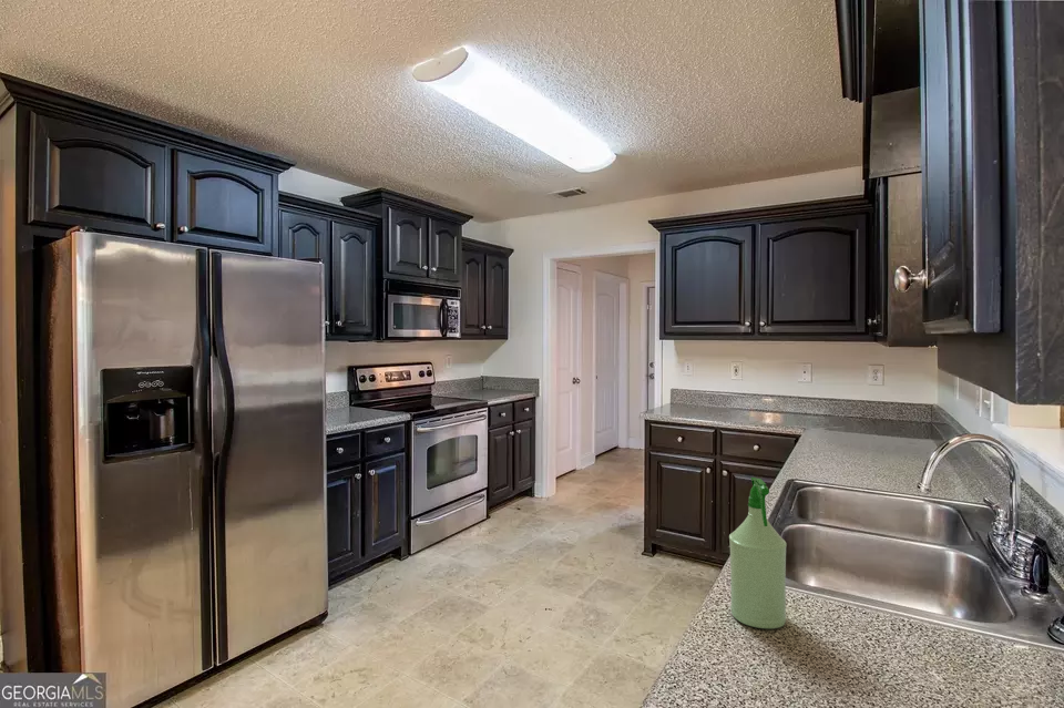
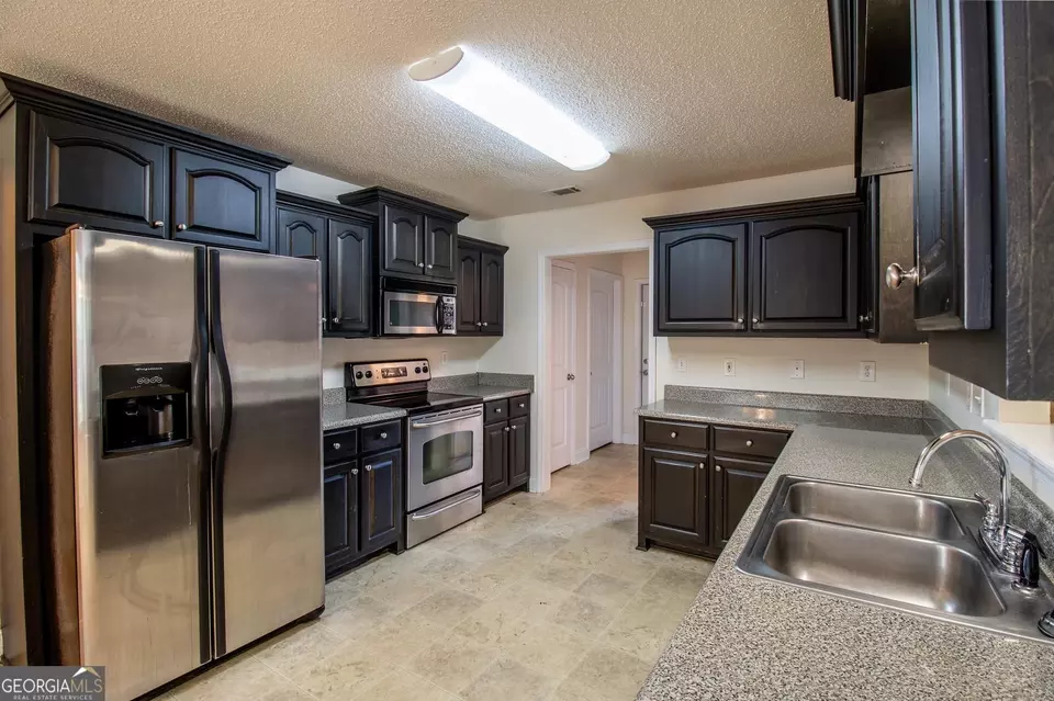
- spray bottle (757, 546)
